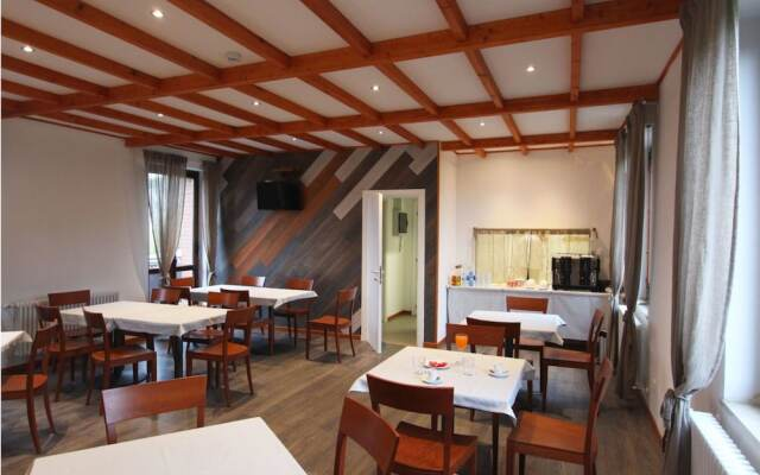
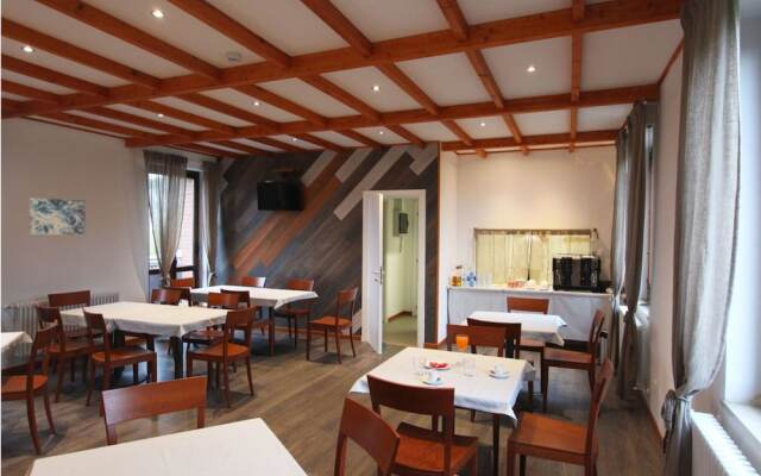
+ wall art (58, 217)
